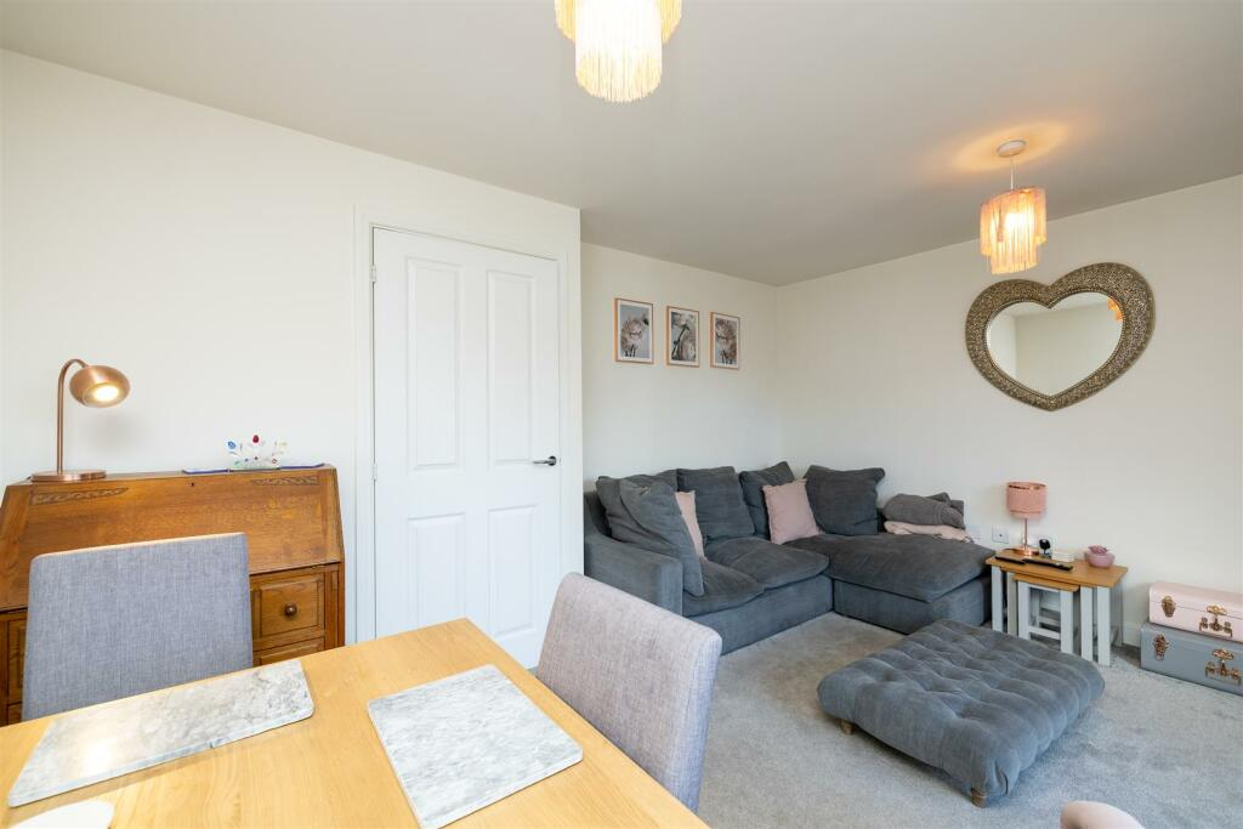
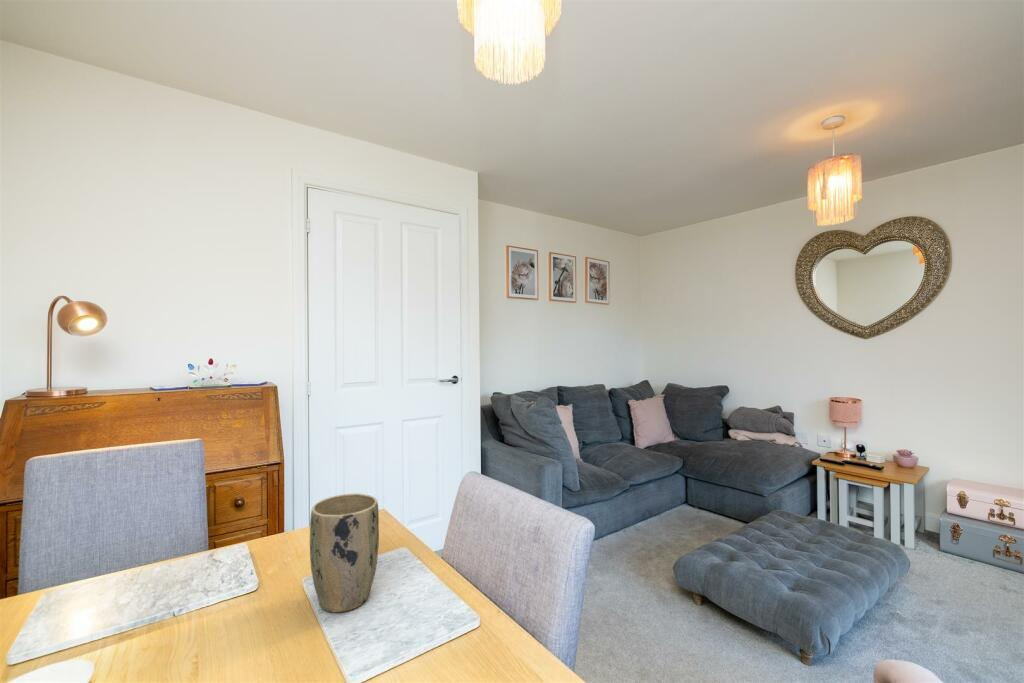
+ plant pot (345, 551)
